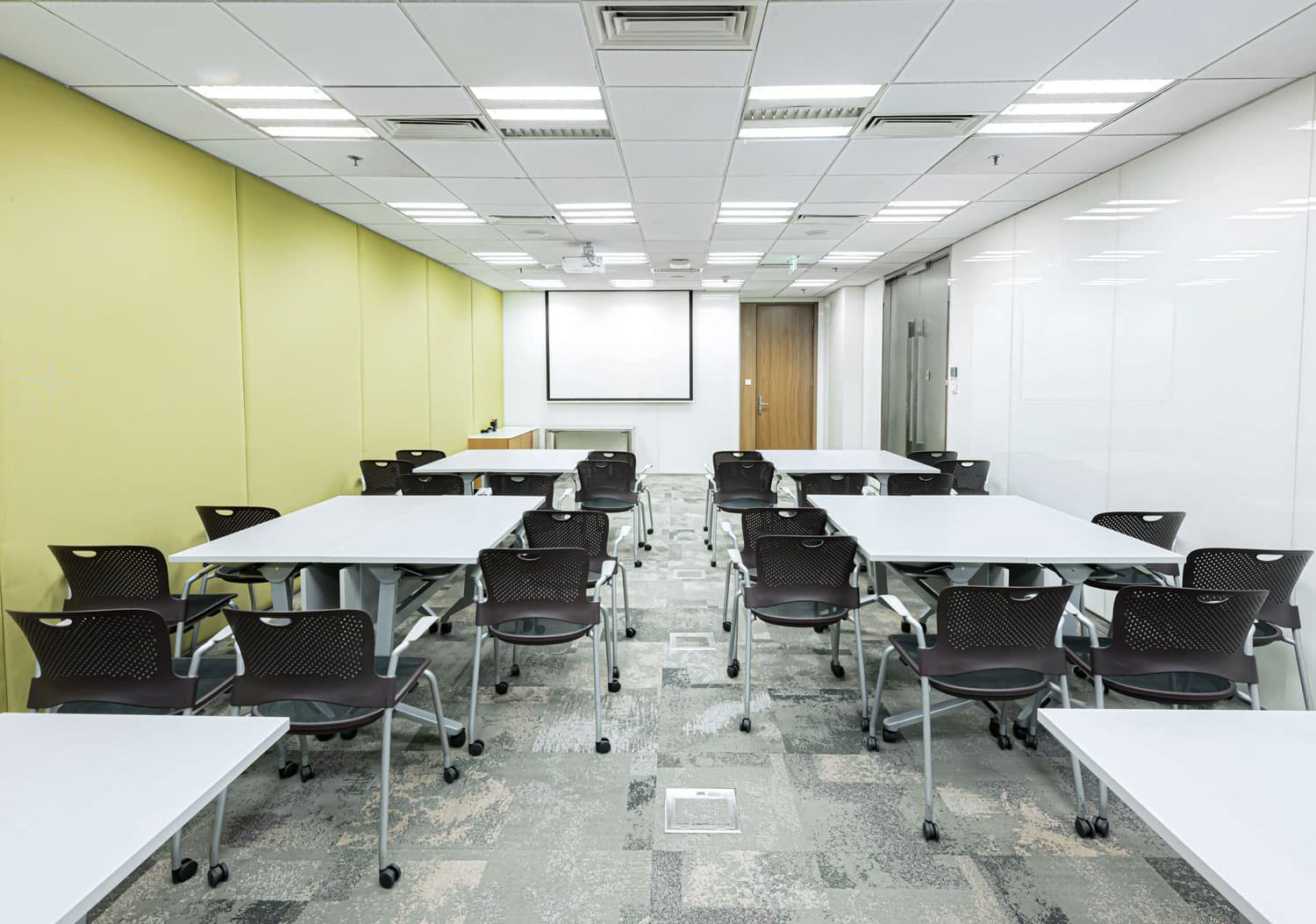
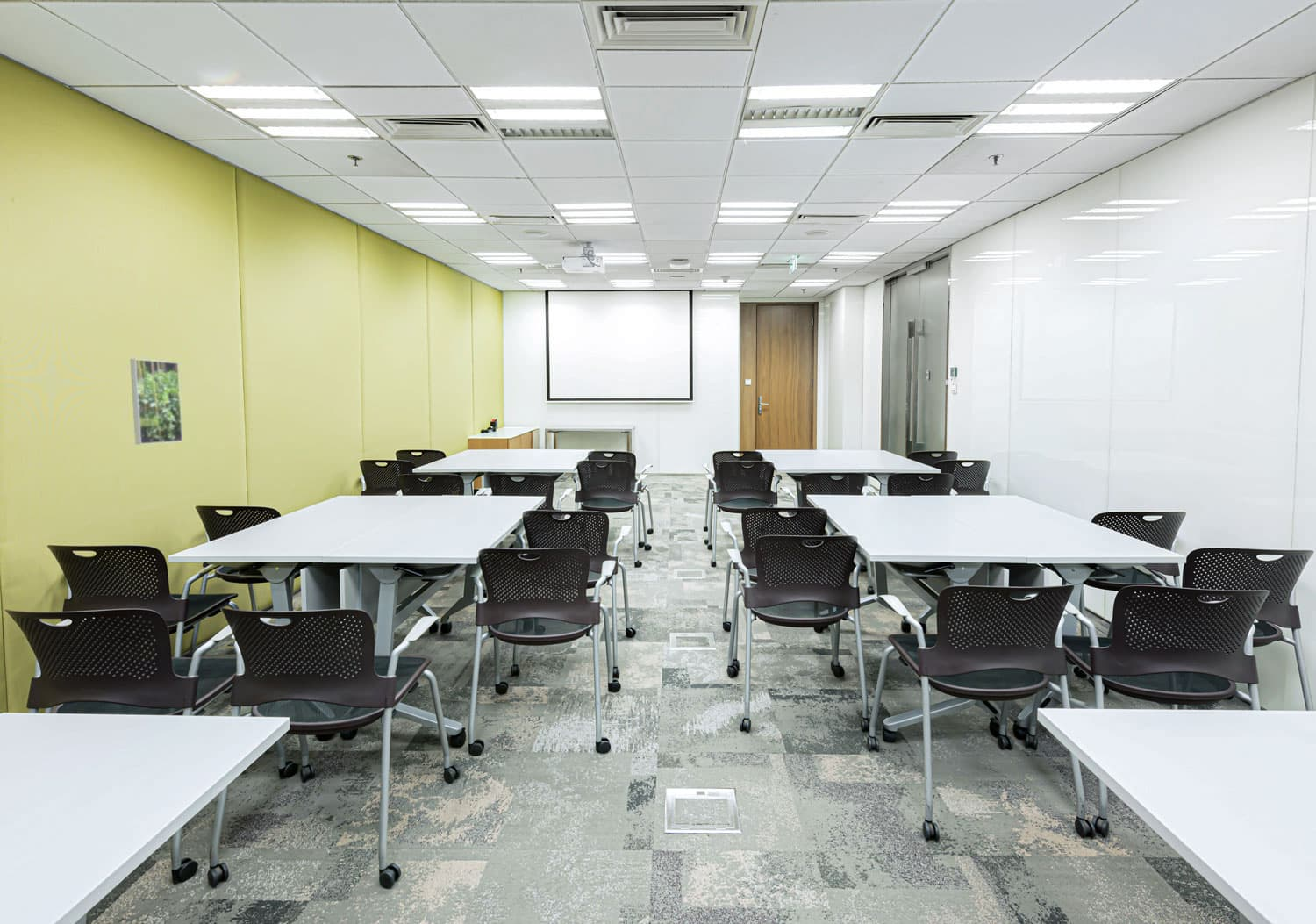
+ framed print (157, 402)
